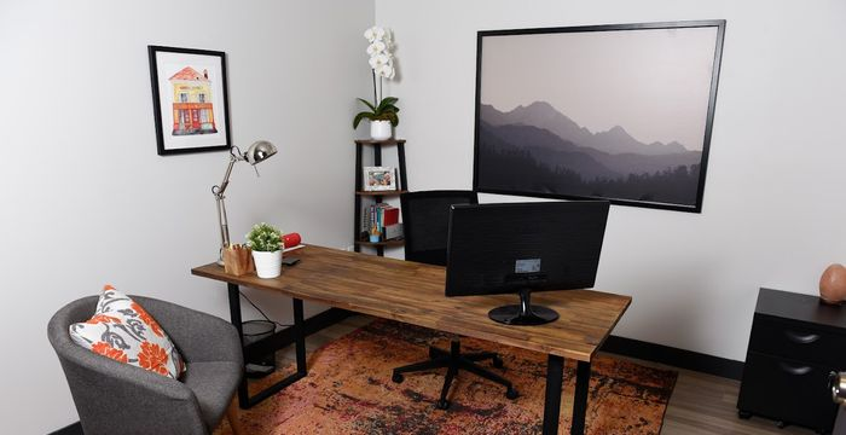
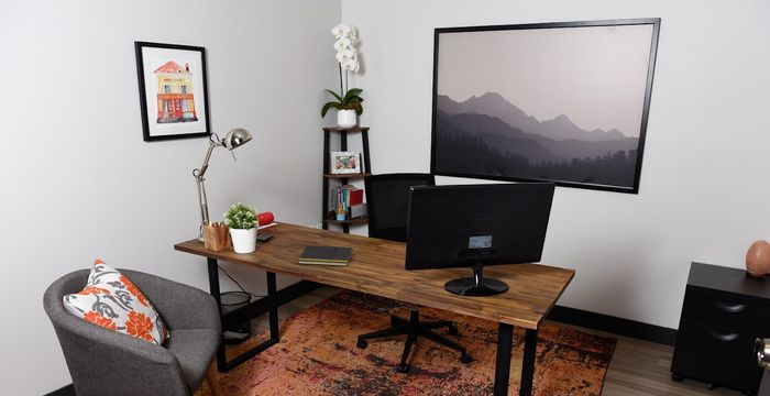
+ notepad (326, 255)
